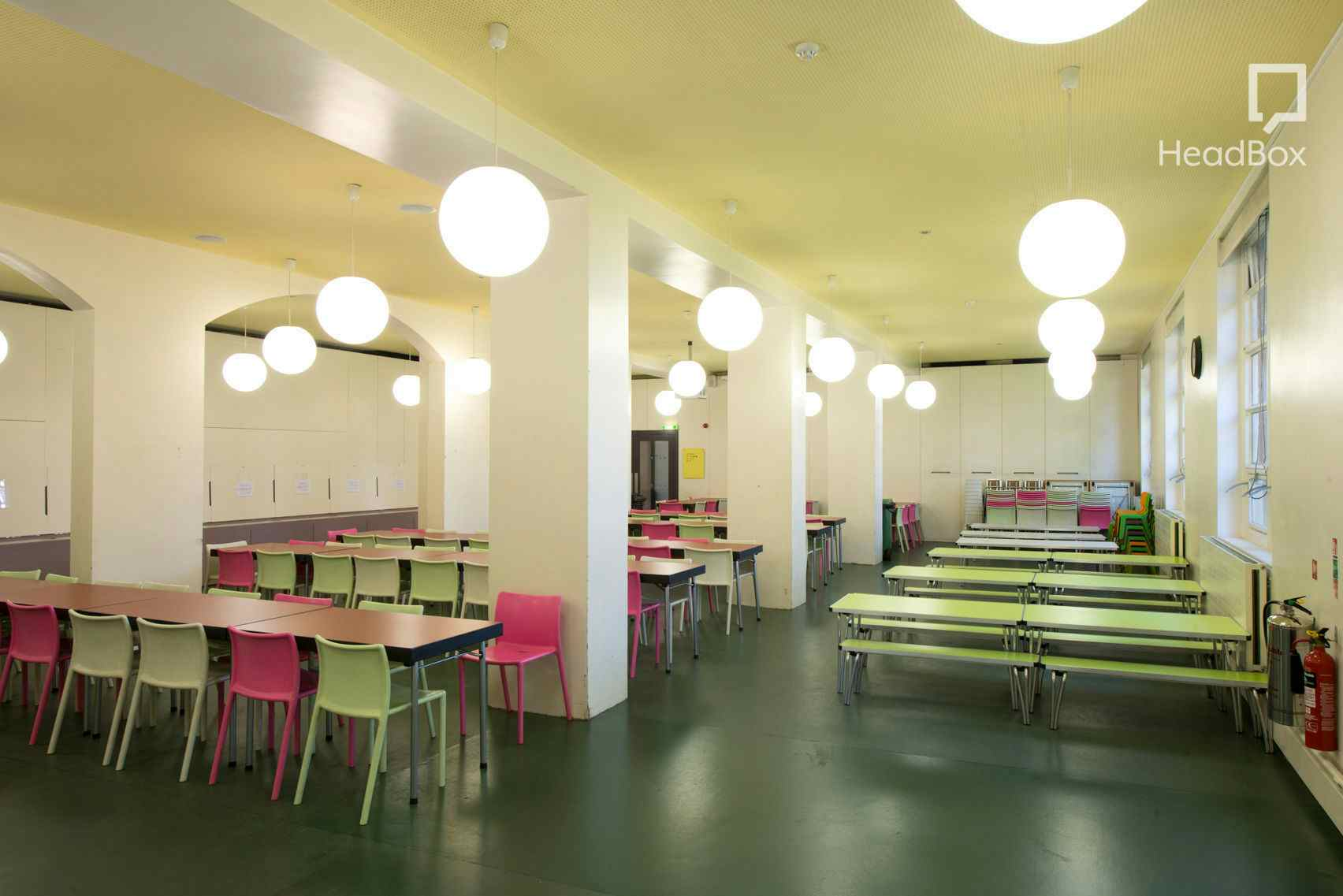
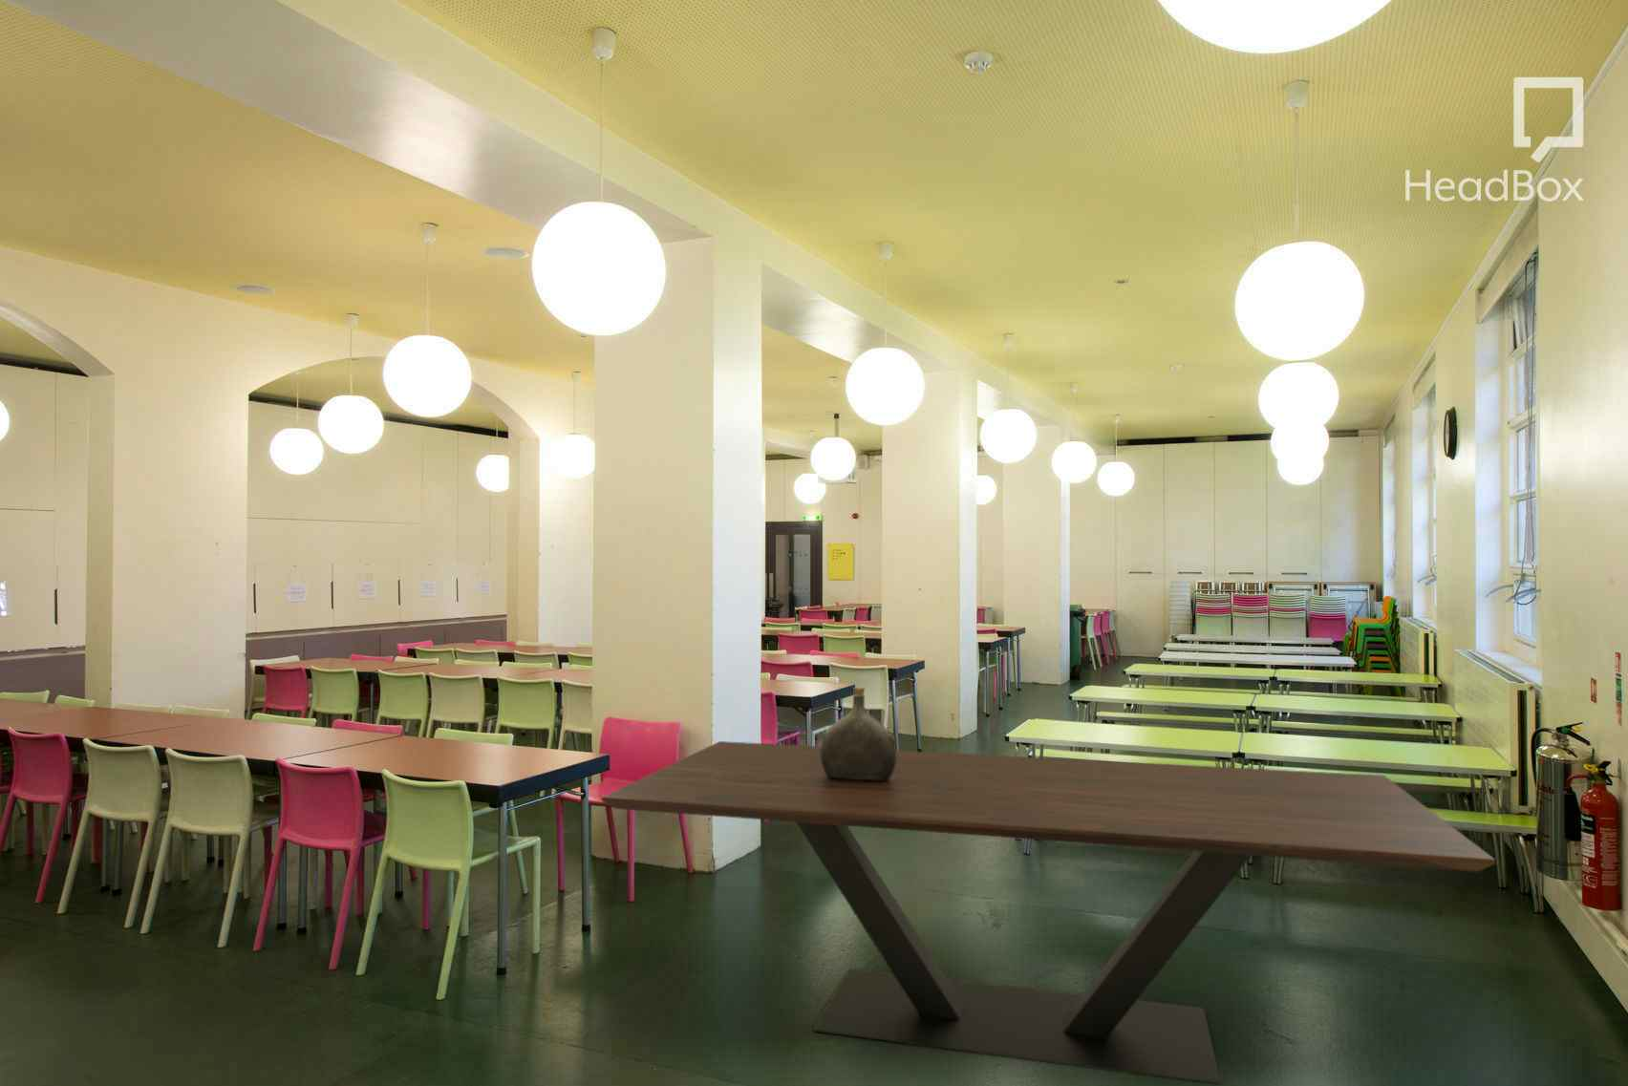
+ dining table (1015, 838)
+ water jug (857, 732)
